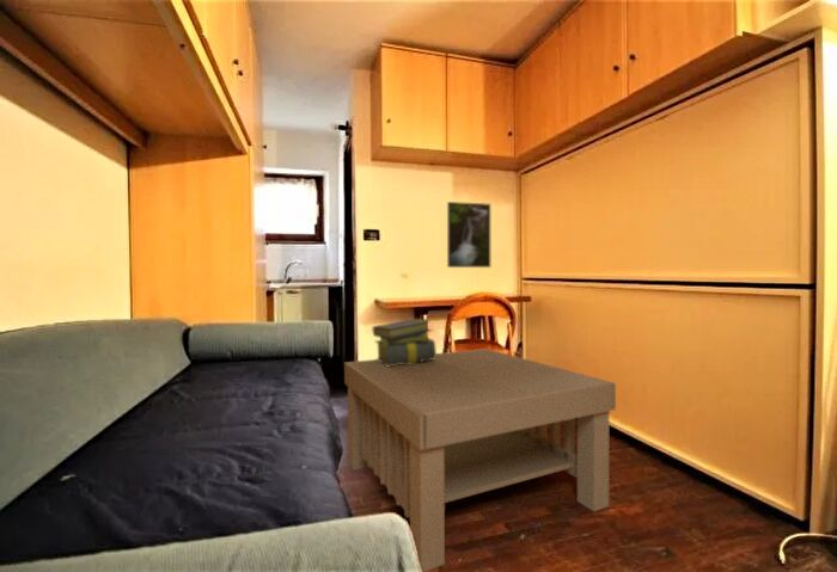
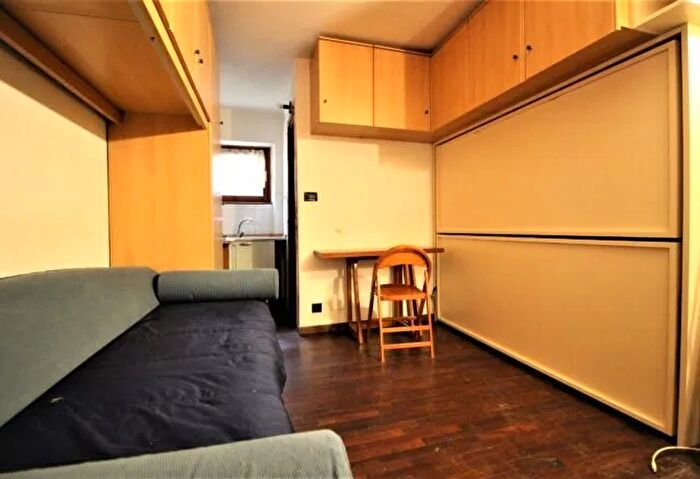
- coffee table (464, 426)
- stack of books (403, 340)
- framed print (469, 235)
